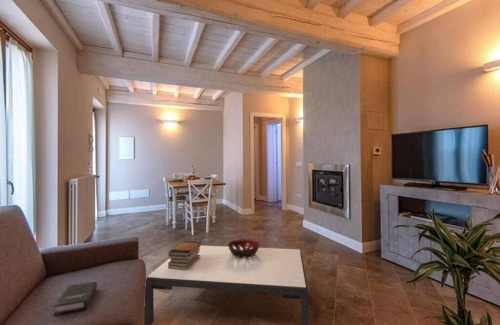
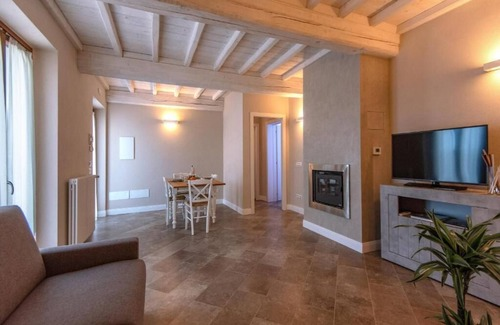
- hardback book (77, 296)
- decorative bowl (244, 248)
- book stack (185, 254)
- coffee table (233, 281)
